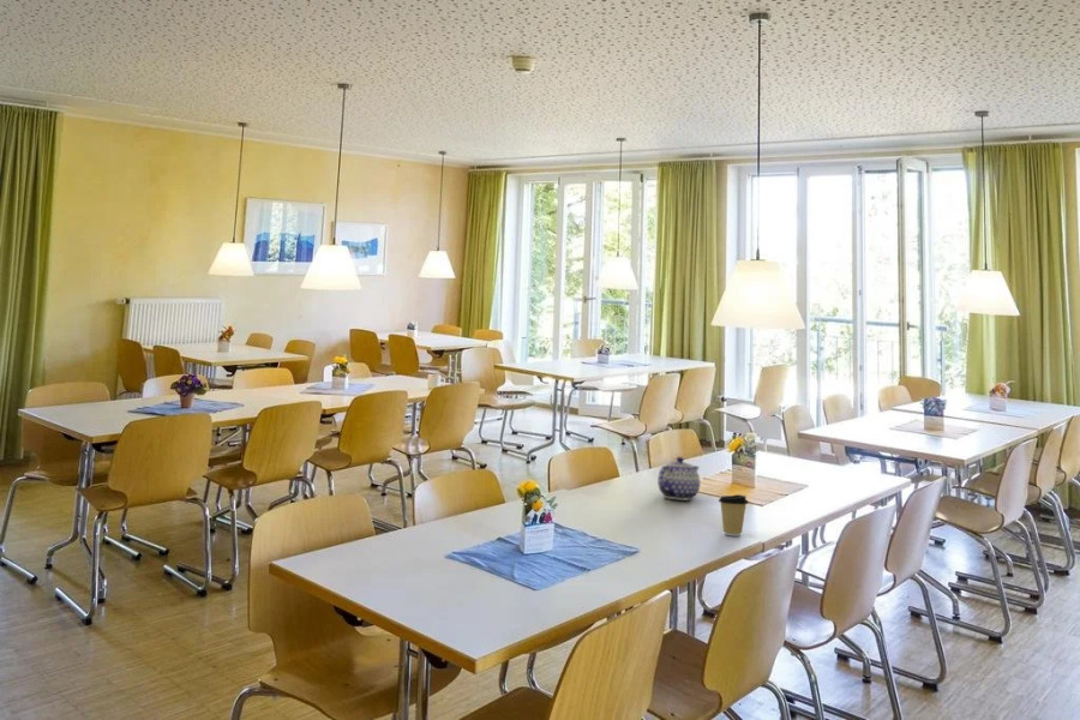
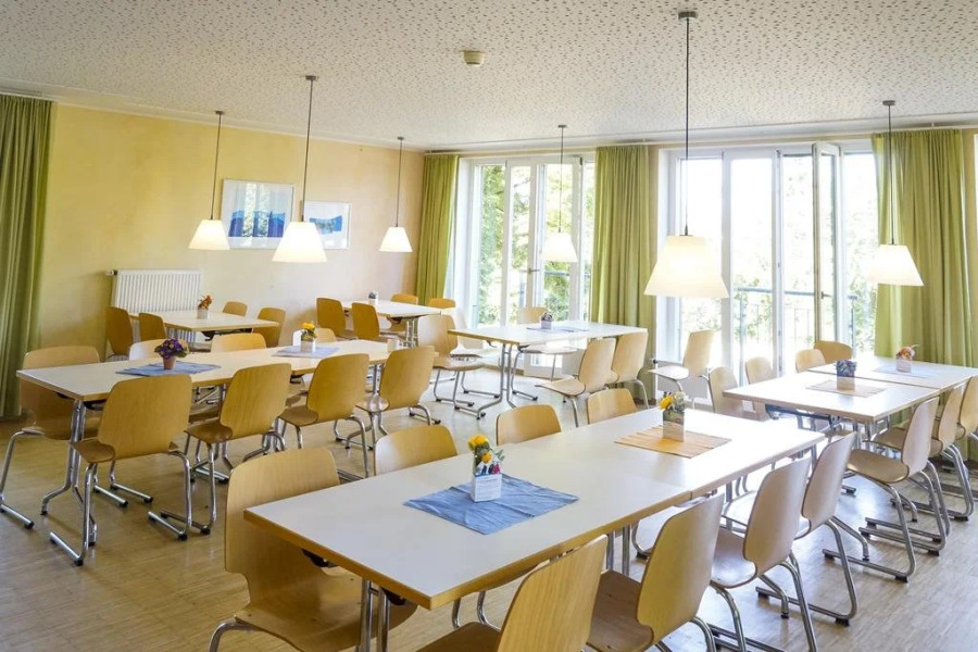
- coffee cup (732, 515)
- teapot (678, 478)
